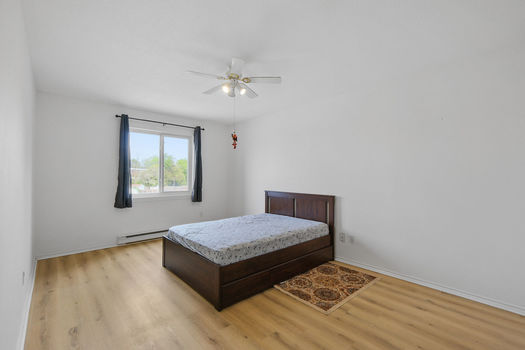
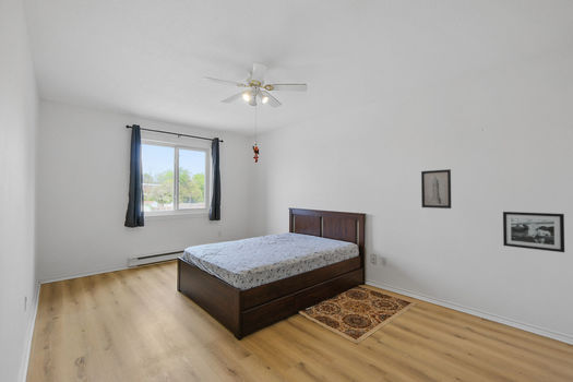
+ wall art (435, 189)
+ picture frame (532, 230)
